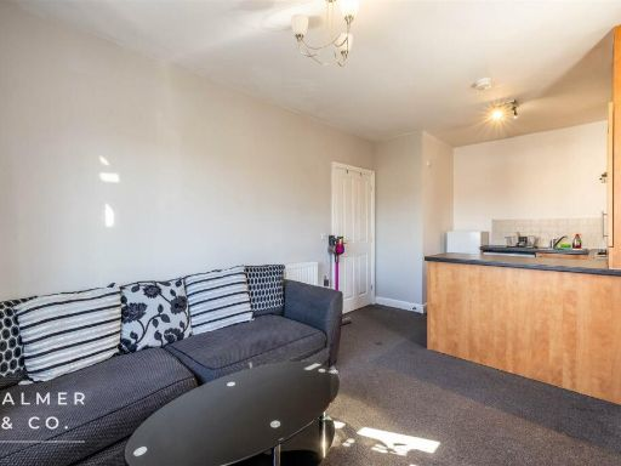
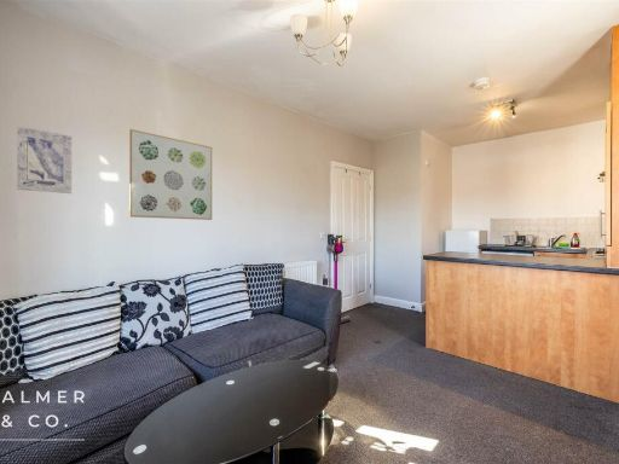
+ wall art (174, 178)
+ wall art (45, 161)
